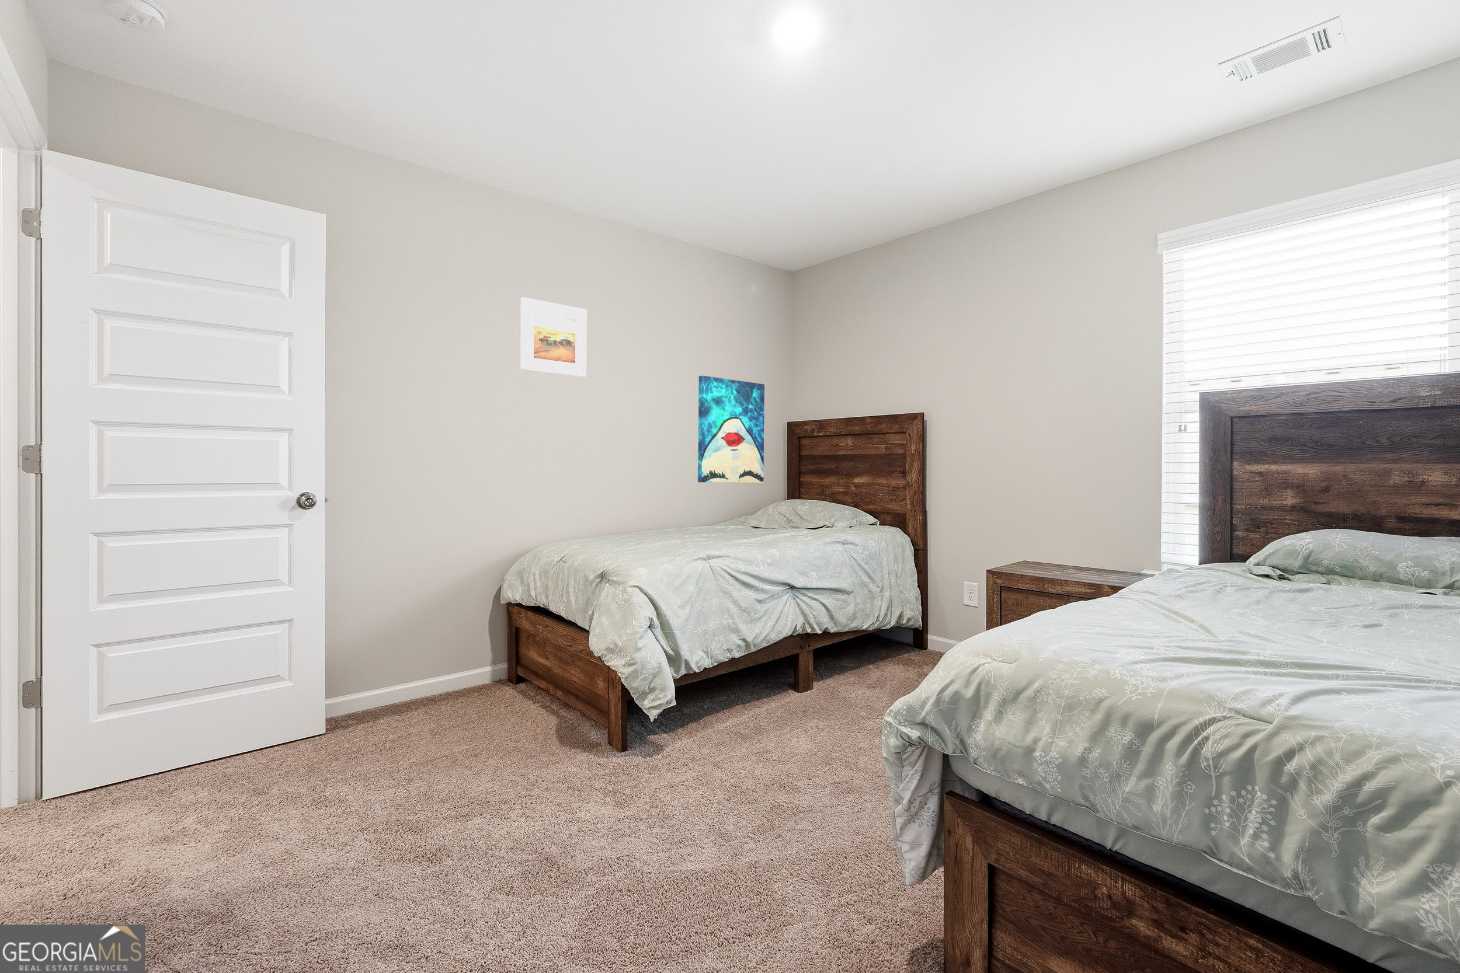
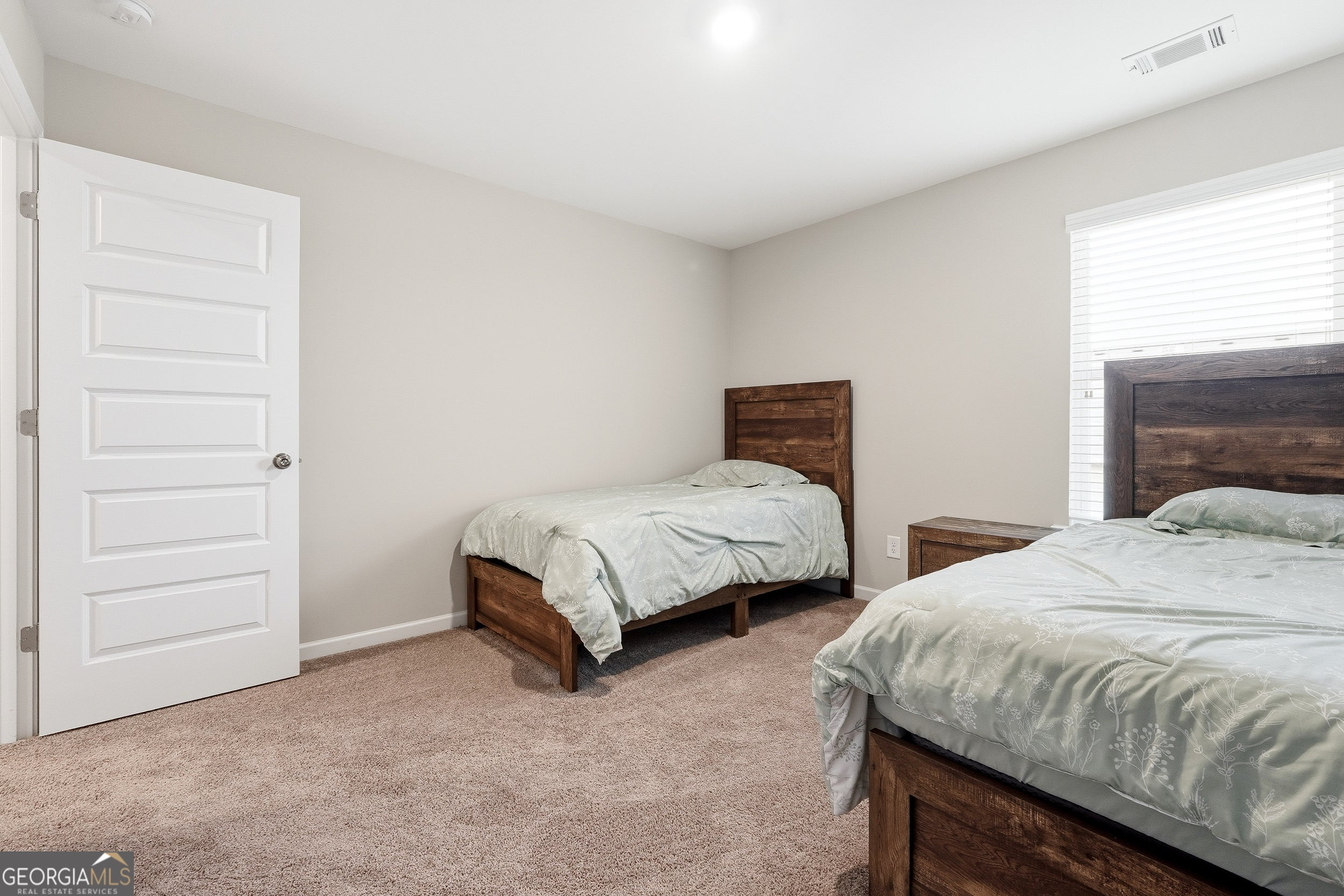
- wall art (732, 431)
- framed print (554, 338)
